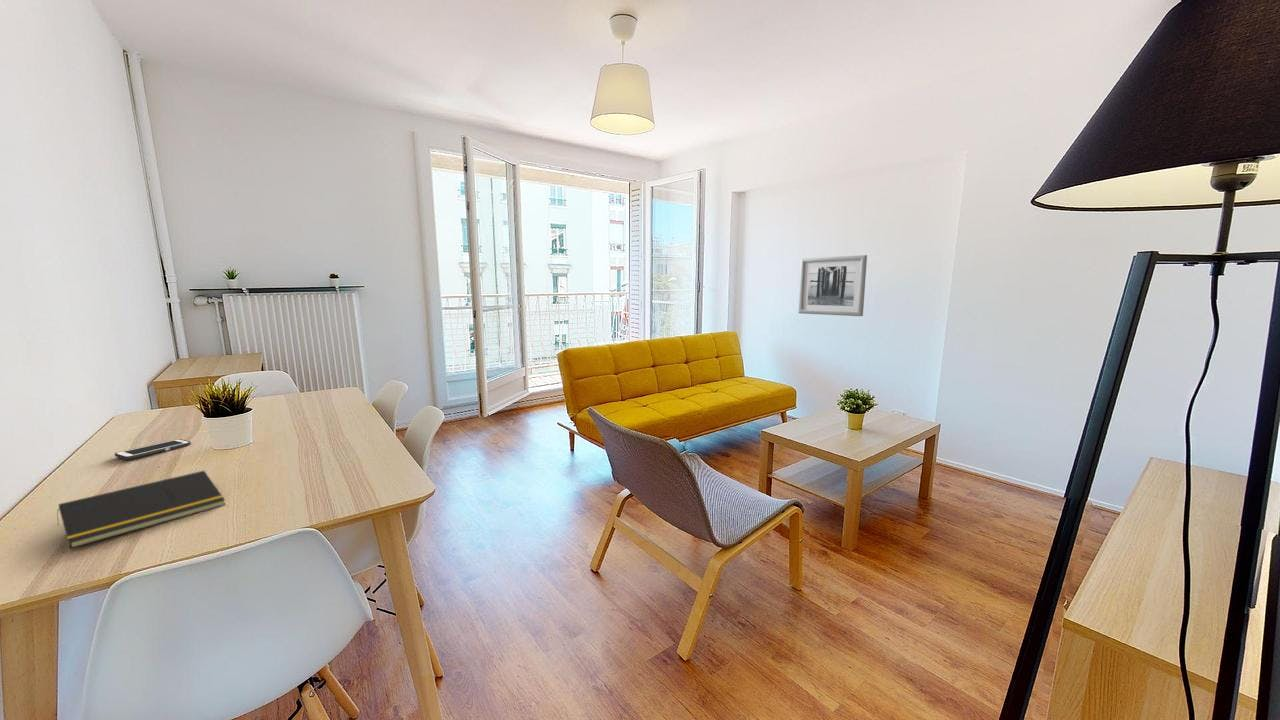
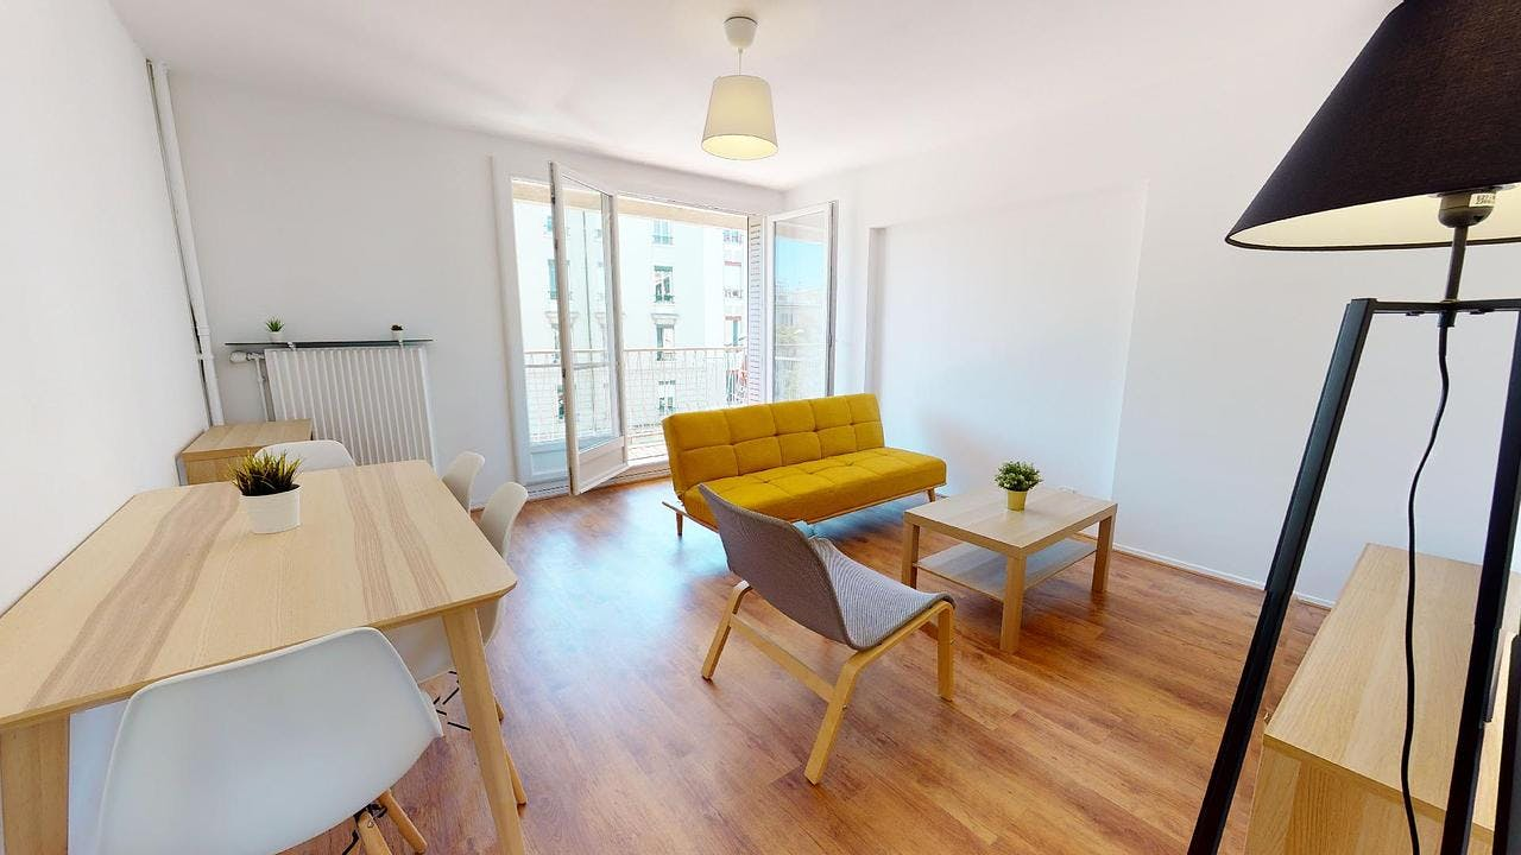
- wall art (830, 286)
- notepad (145, 504)
- cell phone (154, 448)
